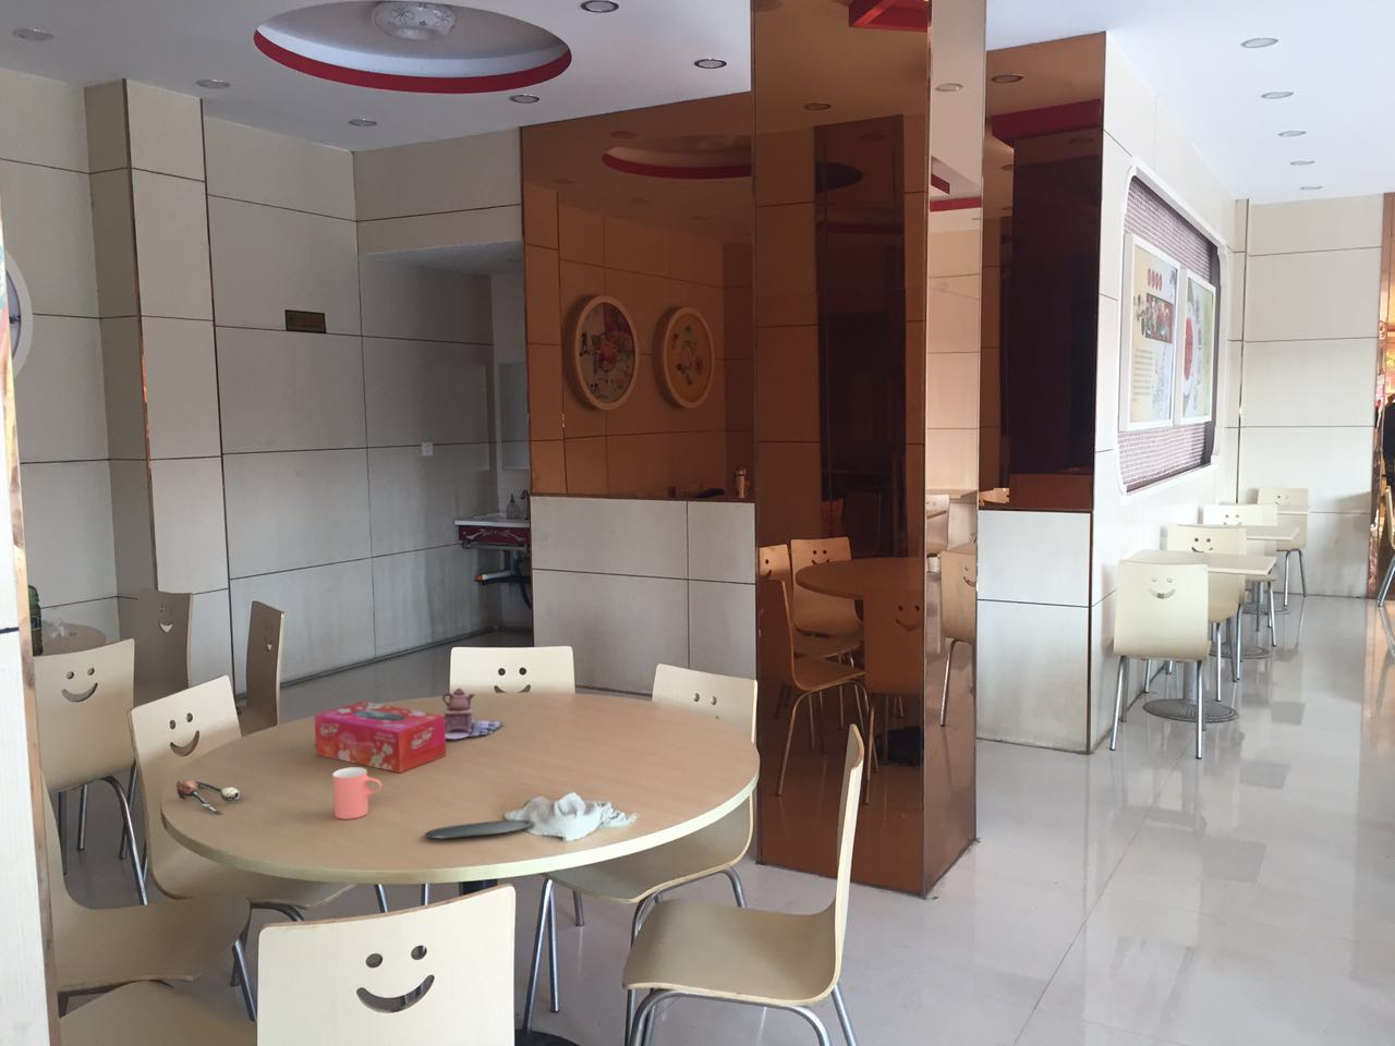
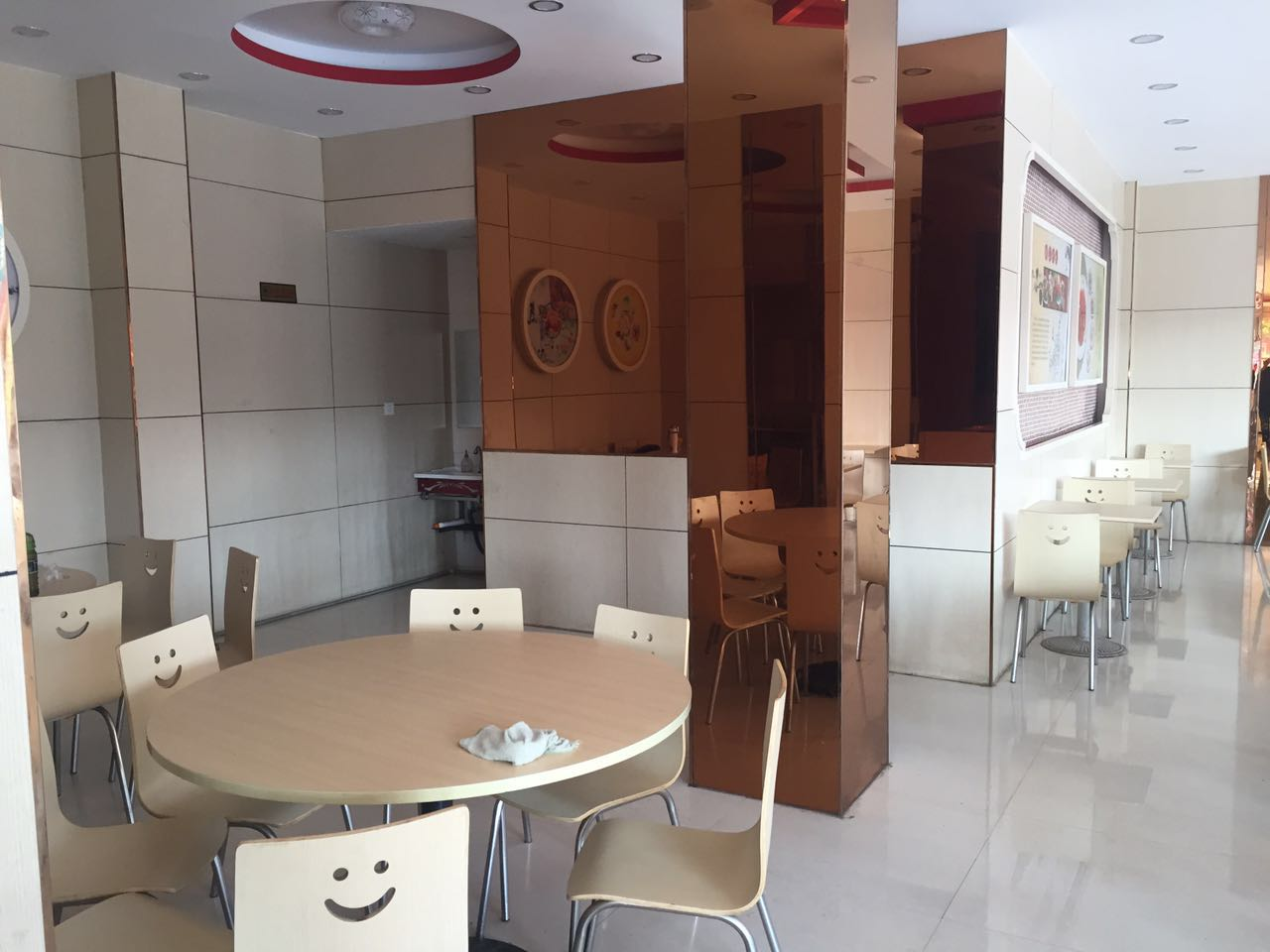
- teapot (461, 710)
- cup (357, 792)
- spoon (209, 788)
- tissue box (379, 734)
- oval tray (480, 828)
